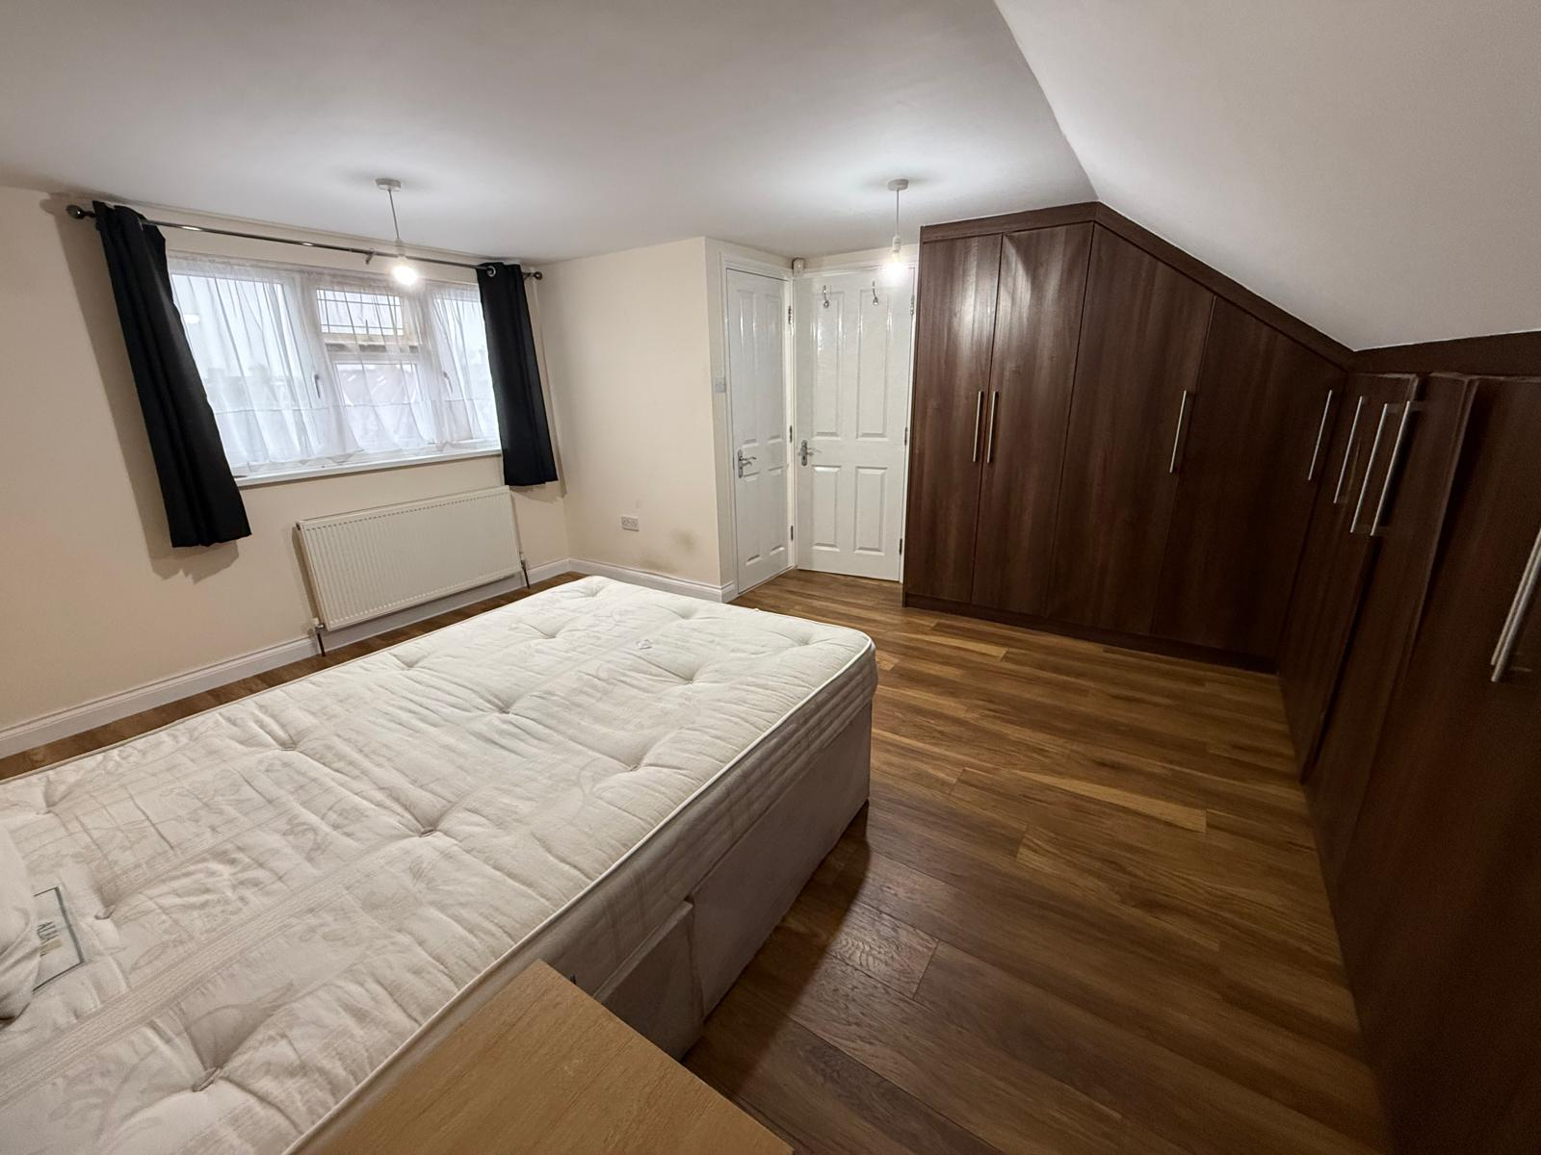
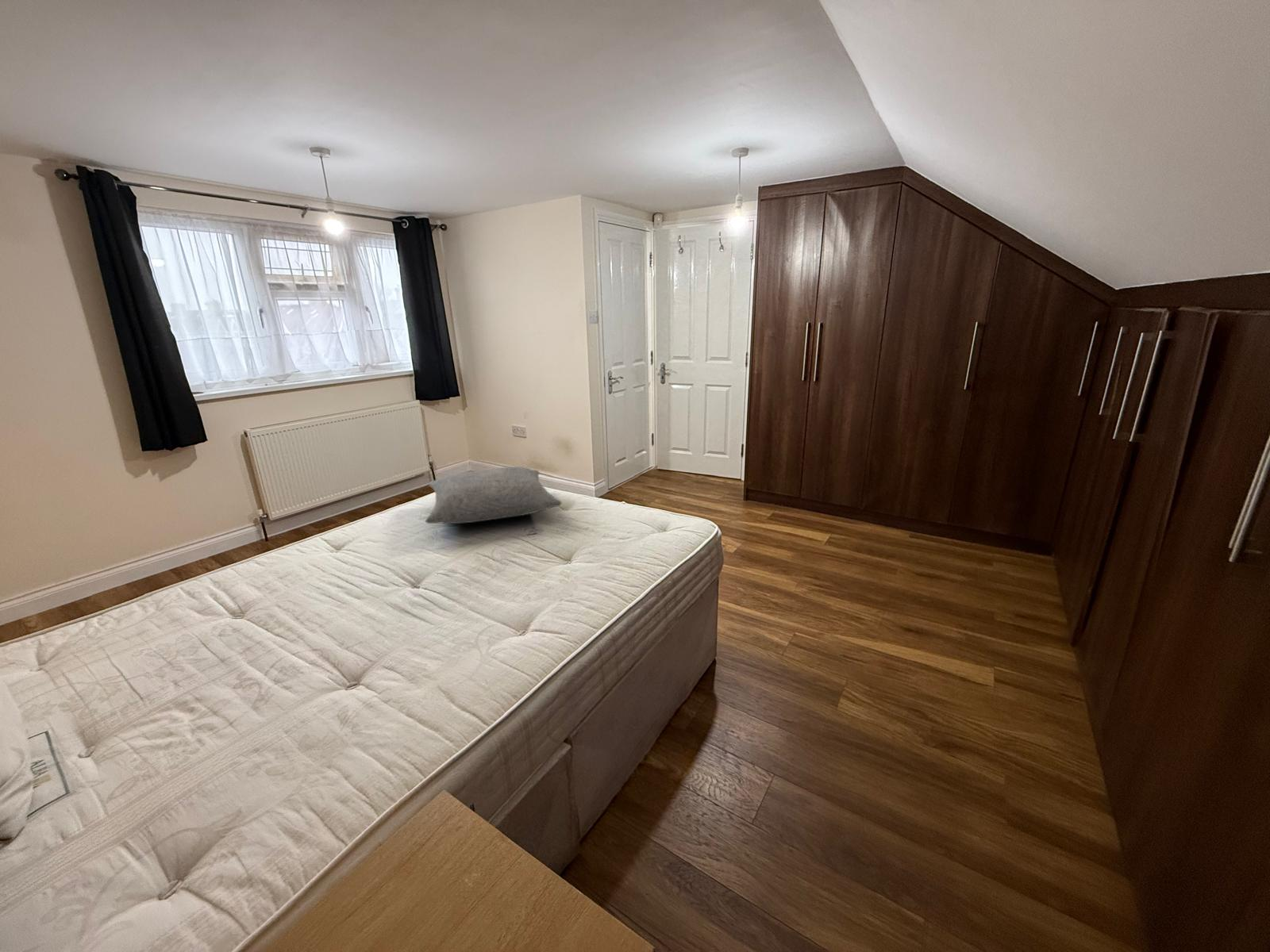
+ pillow (491, 493)
